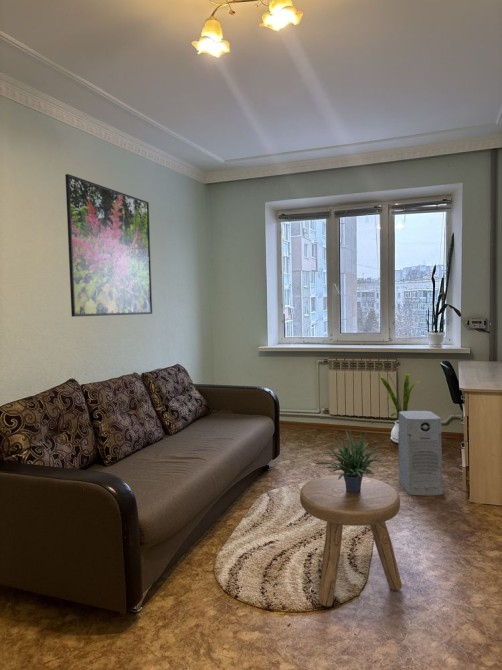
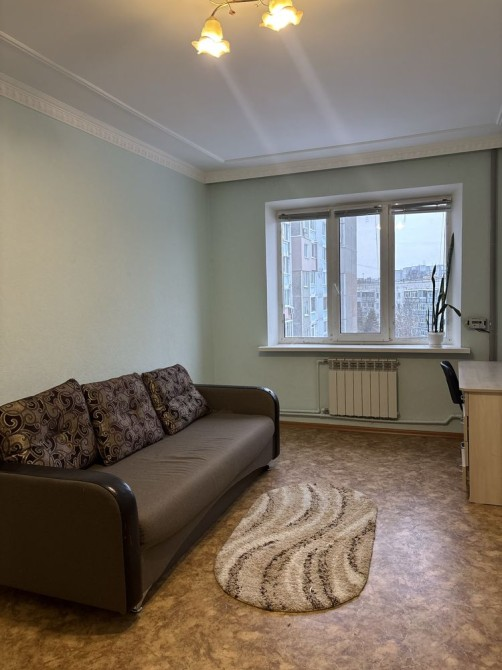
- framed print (114, 252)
- air purifier (419, 451)
- house plant (400, 403)
- potted plant (349, 455)
- stool (341, 537)
